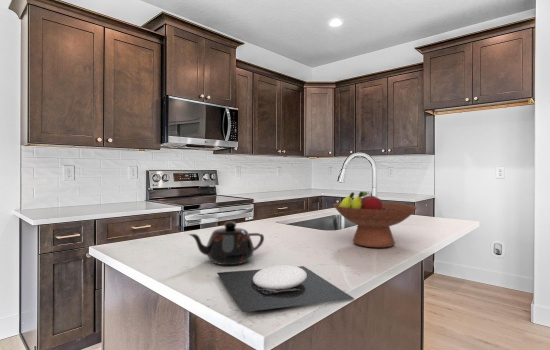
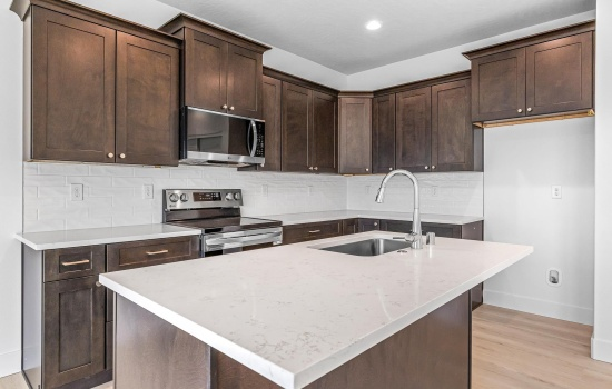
- teapot (227, 241)
- fruit bowl (373, 217)
- plate (279, 277)
